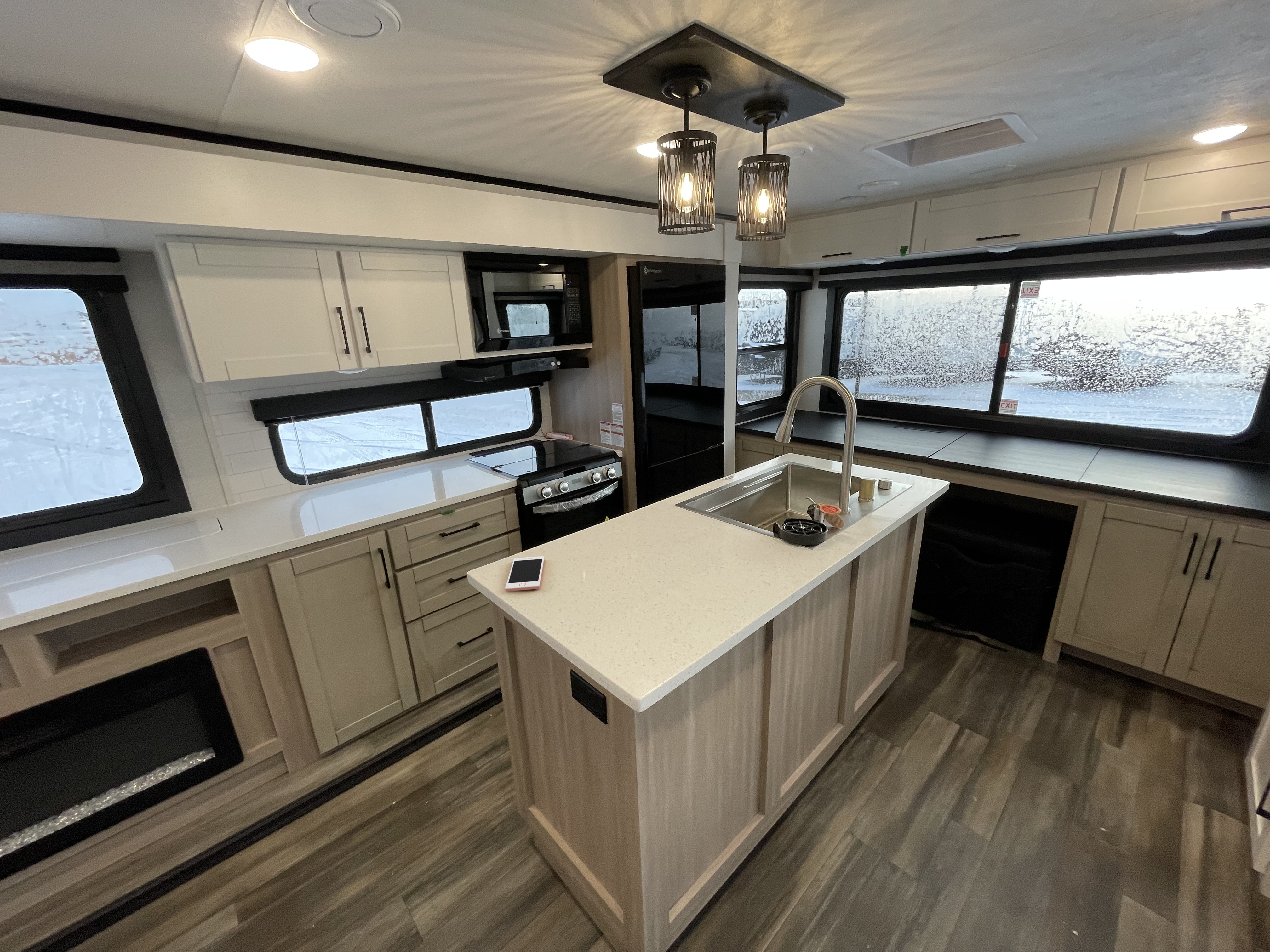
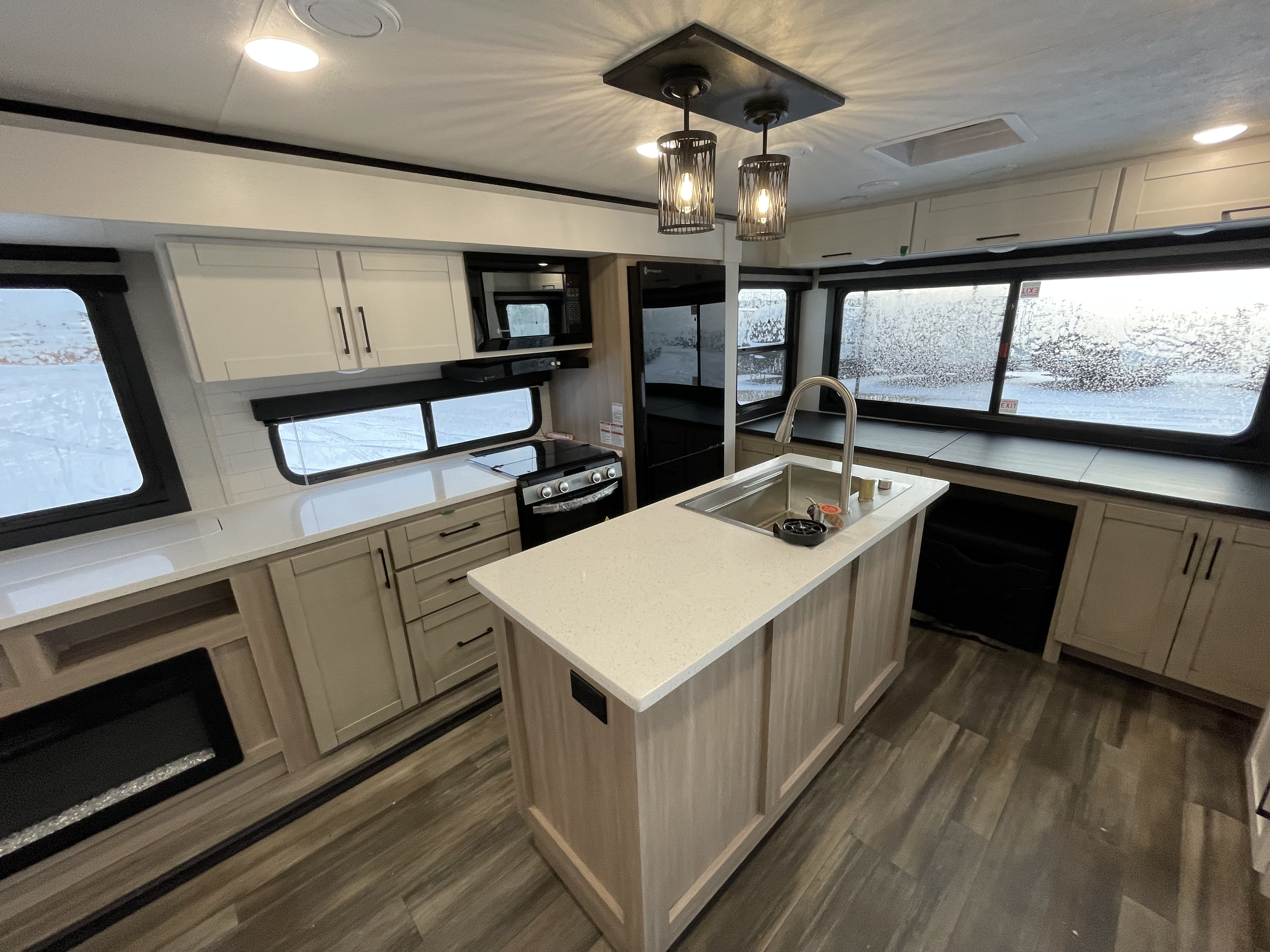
- cell phone (526, 573)
